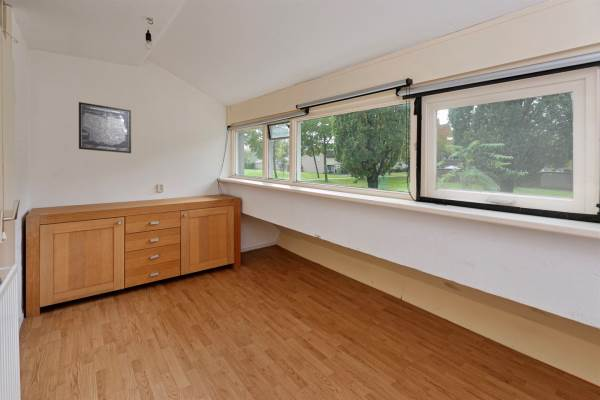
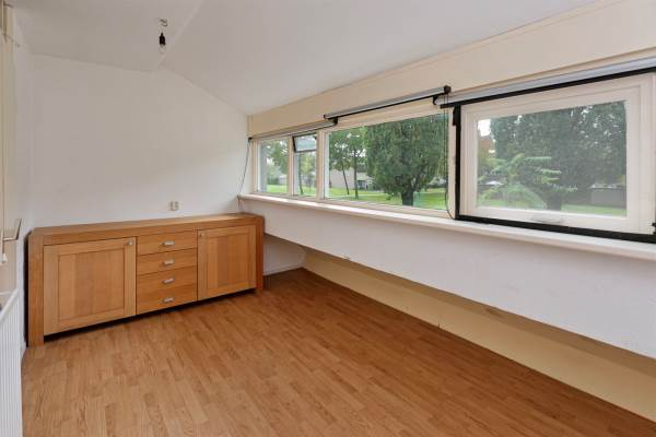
- wall art (106, 128)
